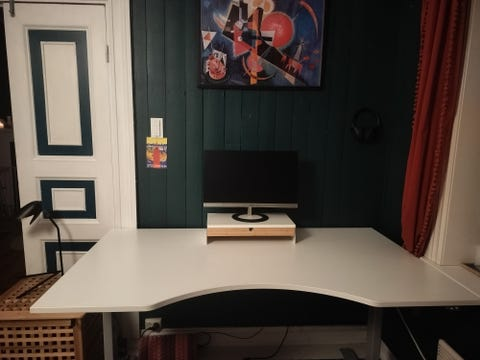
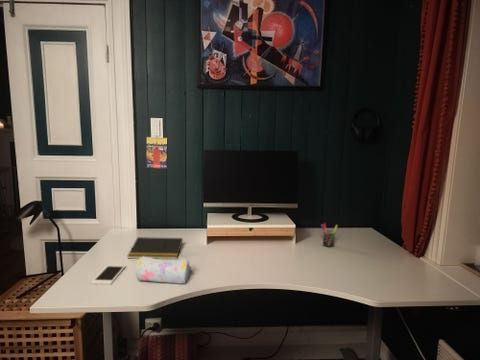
+ notepad (156, 247)
+ pen holder (329, 234)
+ cell phone (109, 274)
+ pencil case (163, 270)
